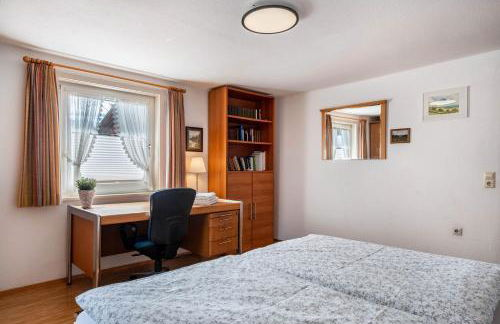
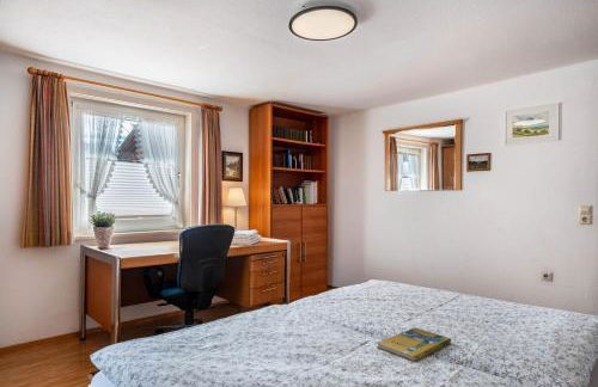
+ booklet (414, 343)
